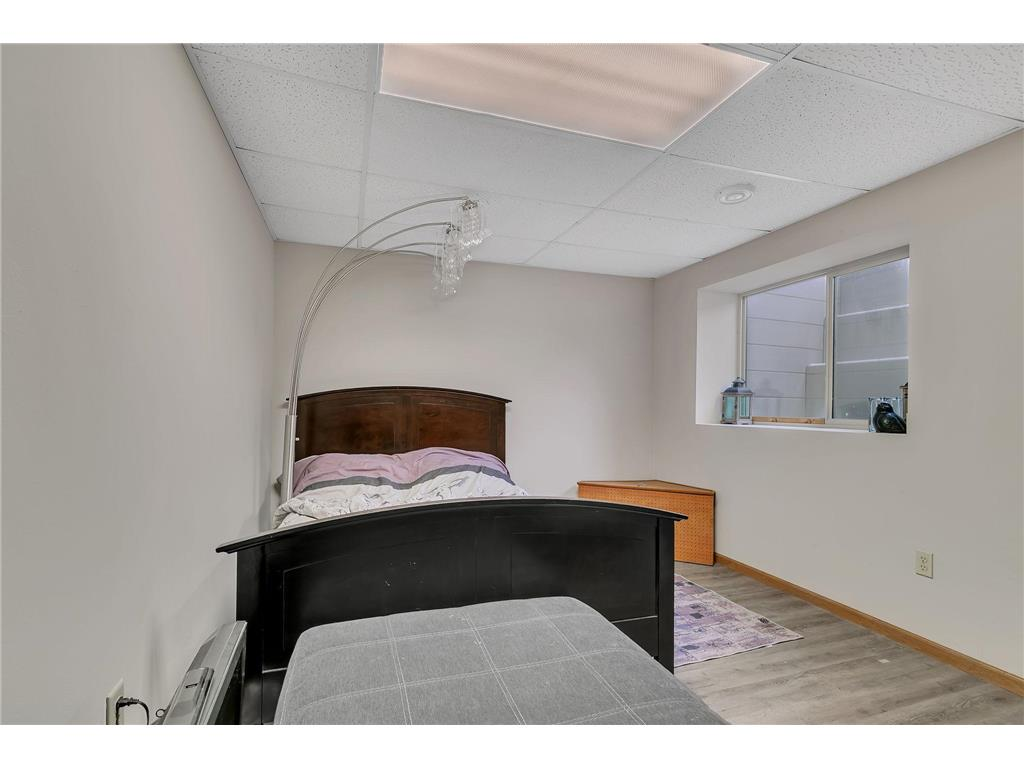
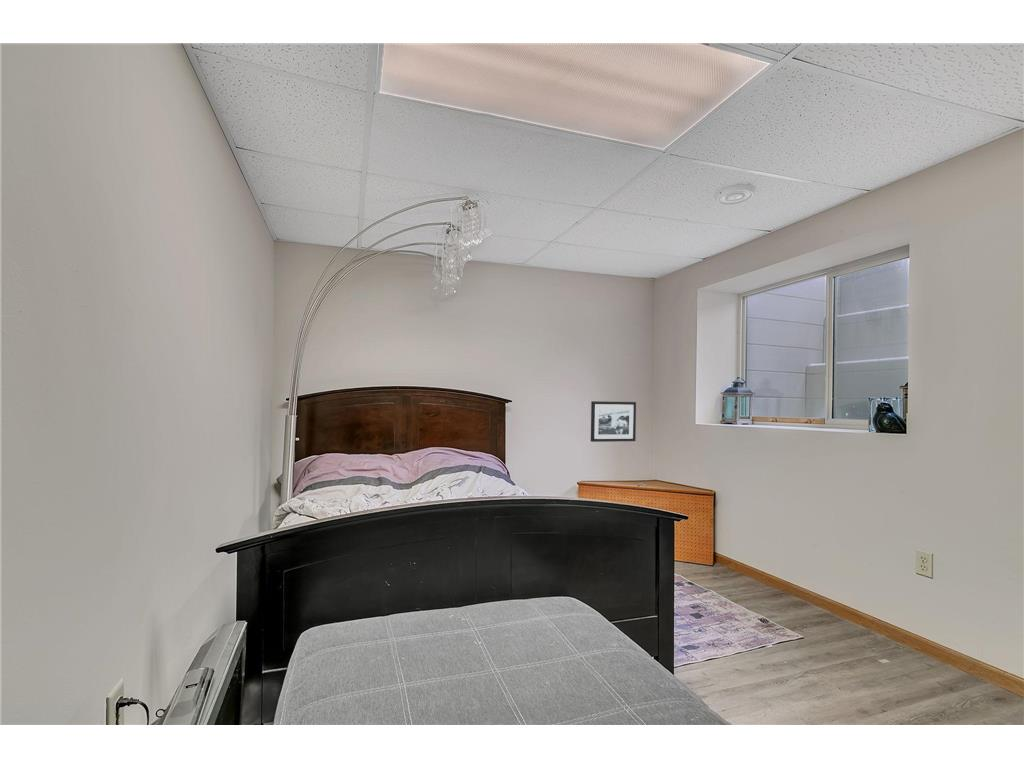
+ picture frame (613, 421)
